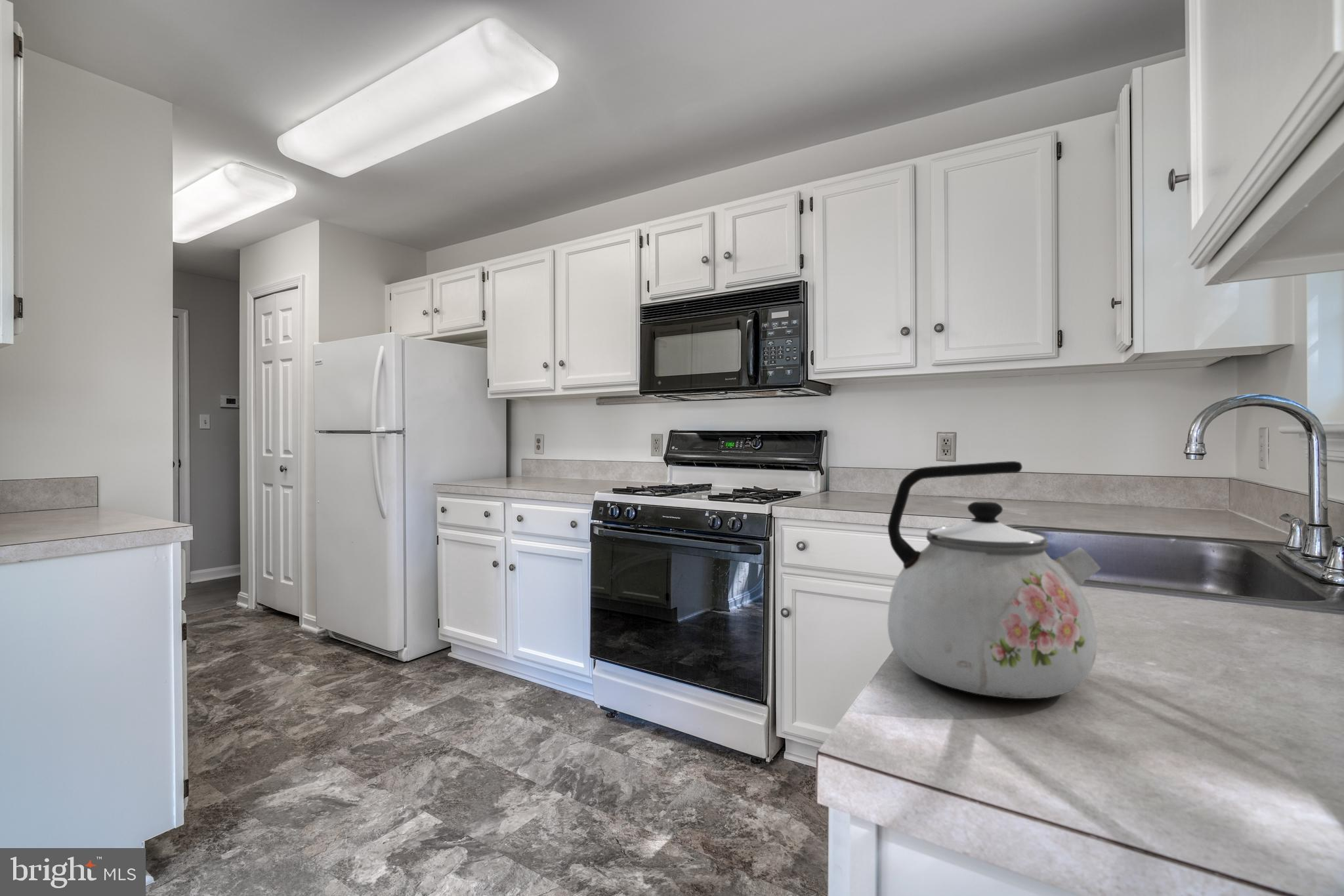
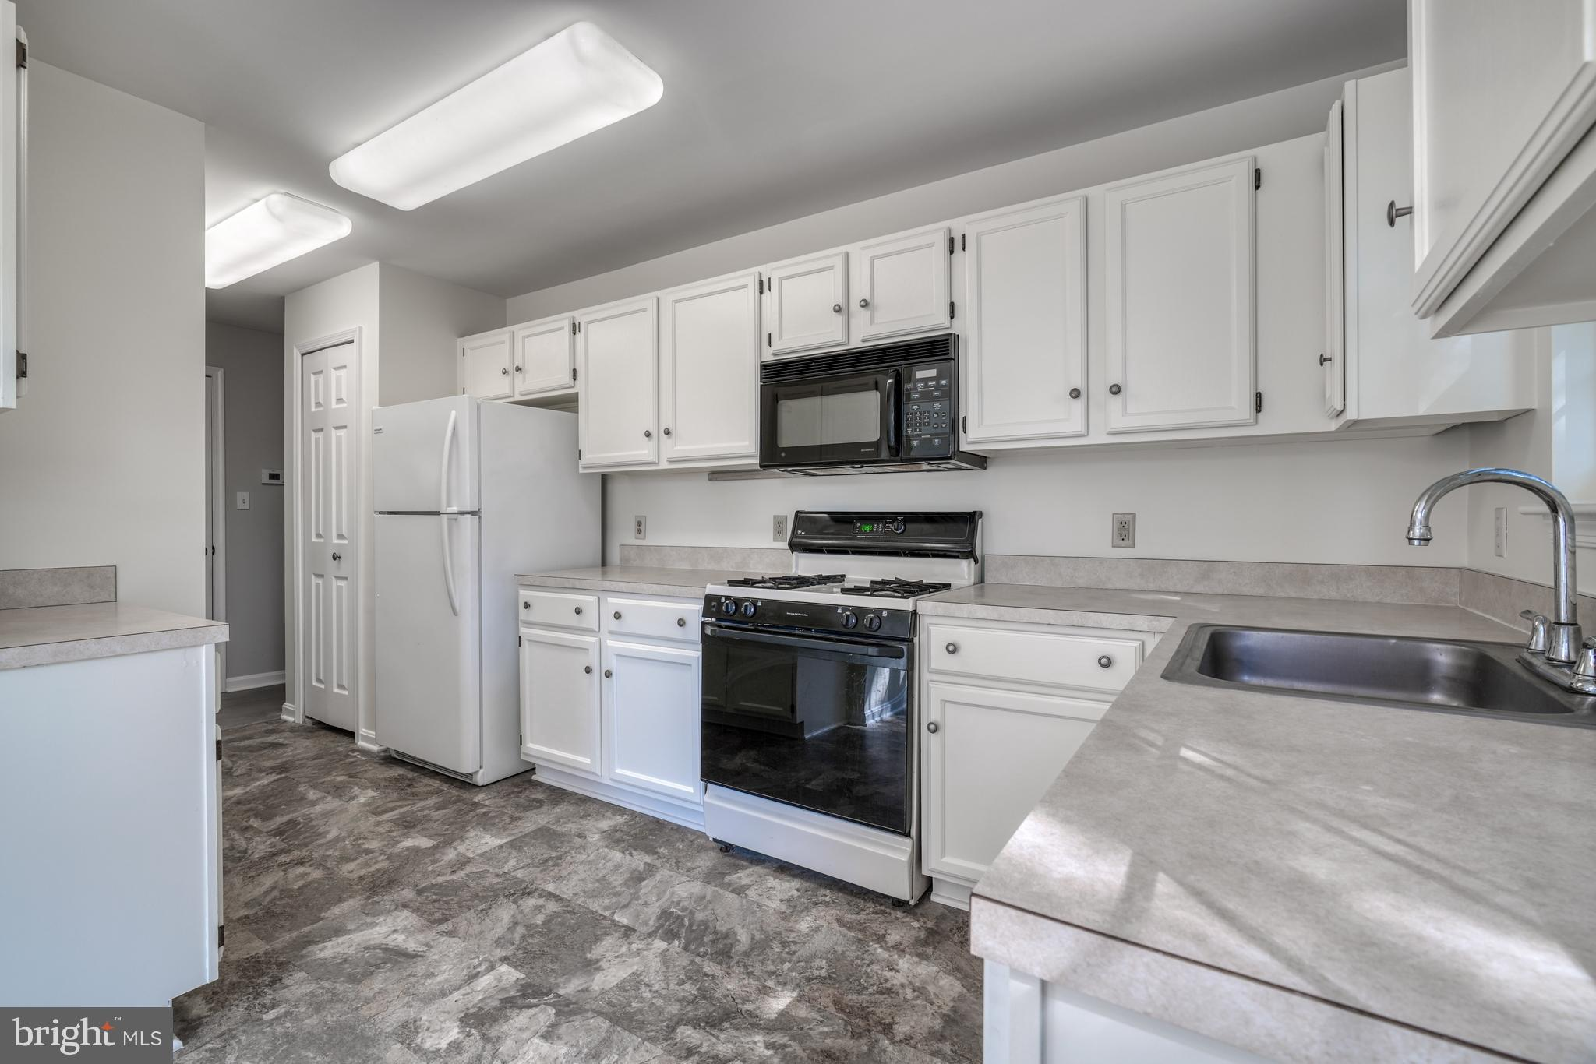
- kettle (987, 568)
